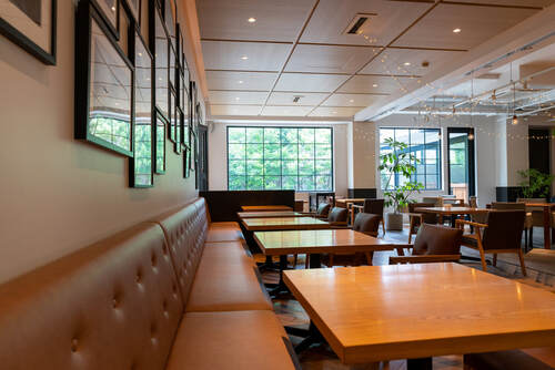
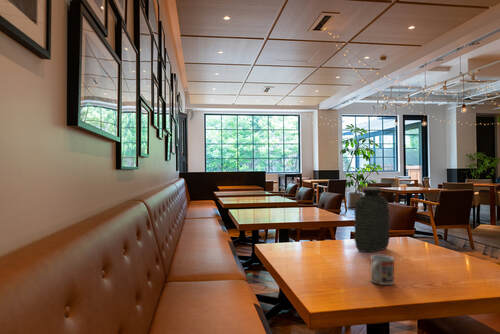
+ water jug (372, 218)
+ cup (380, 270)
